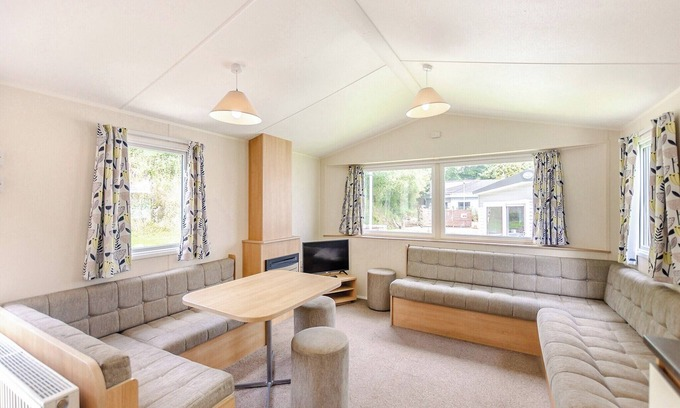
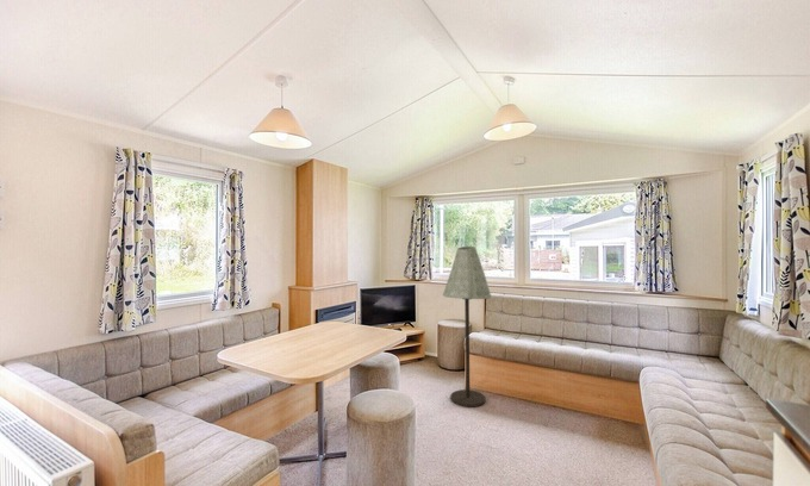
+ floor lamp (467, 322)
